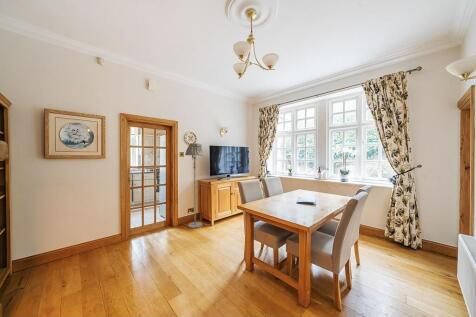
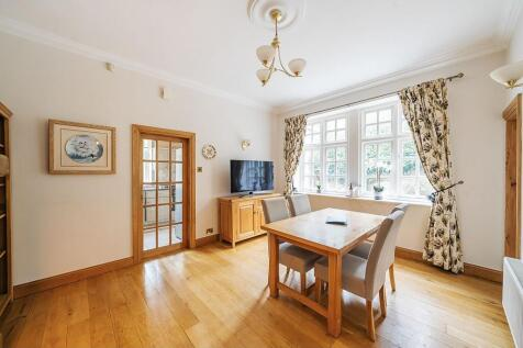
- floor lamp (194, 184)
